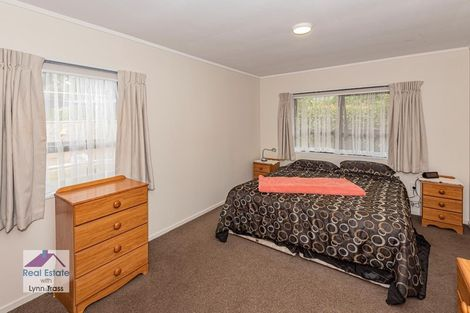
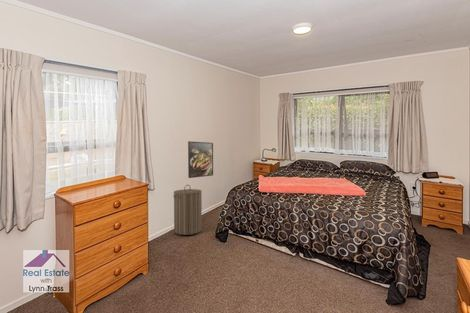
+ laundry hamper (187, 207)
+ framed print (201, 159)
